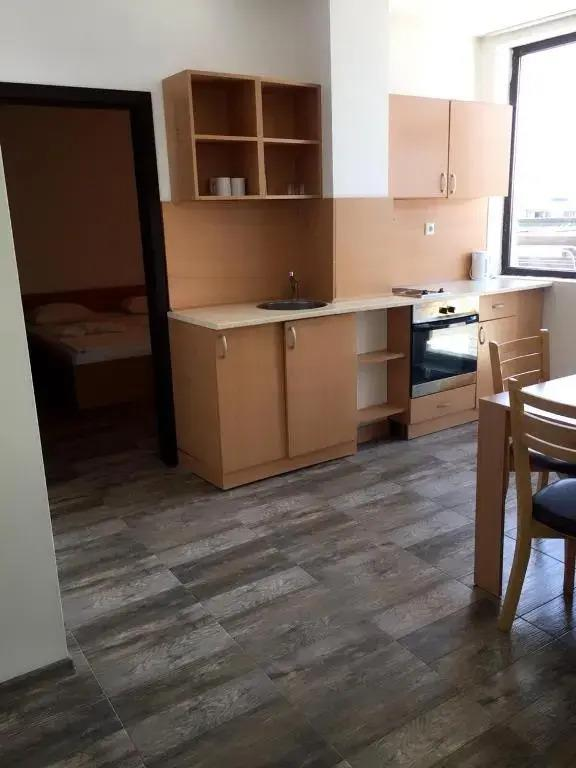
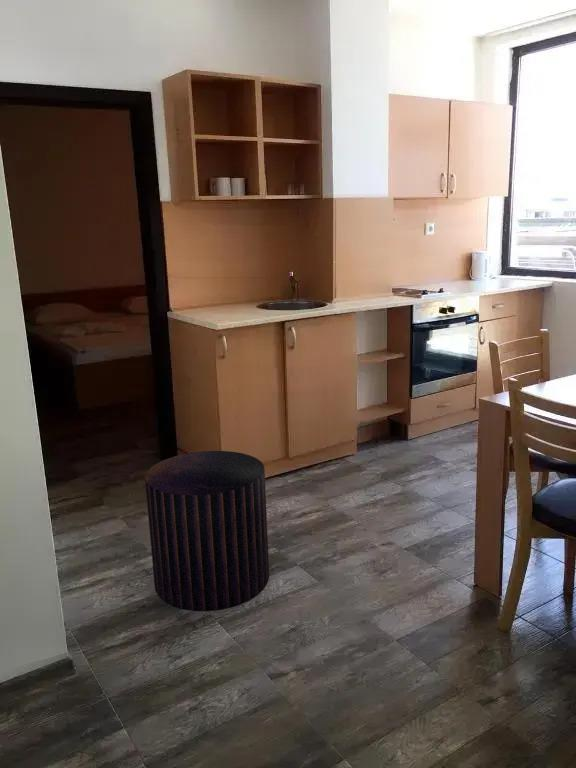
+ stool (208, 525)
